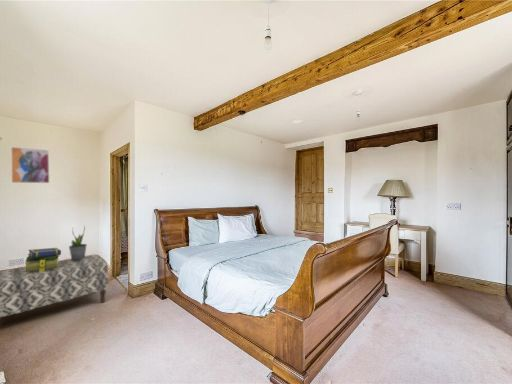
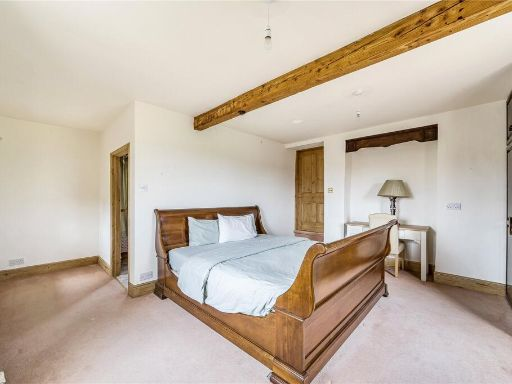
- stack of books (43, 258)
- potted plant (77, 242)
- wall art (30, 165)
- bench (50, 288)
